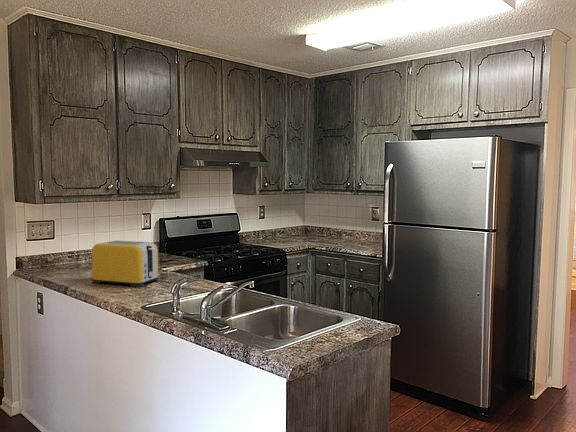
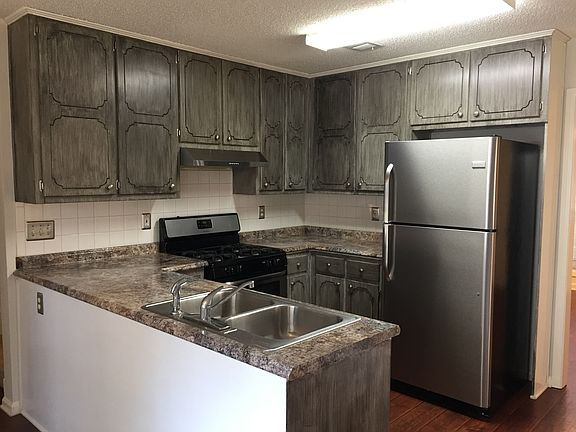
- toaster (127, 262)
